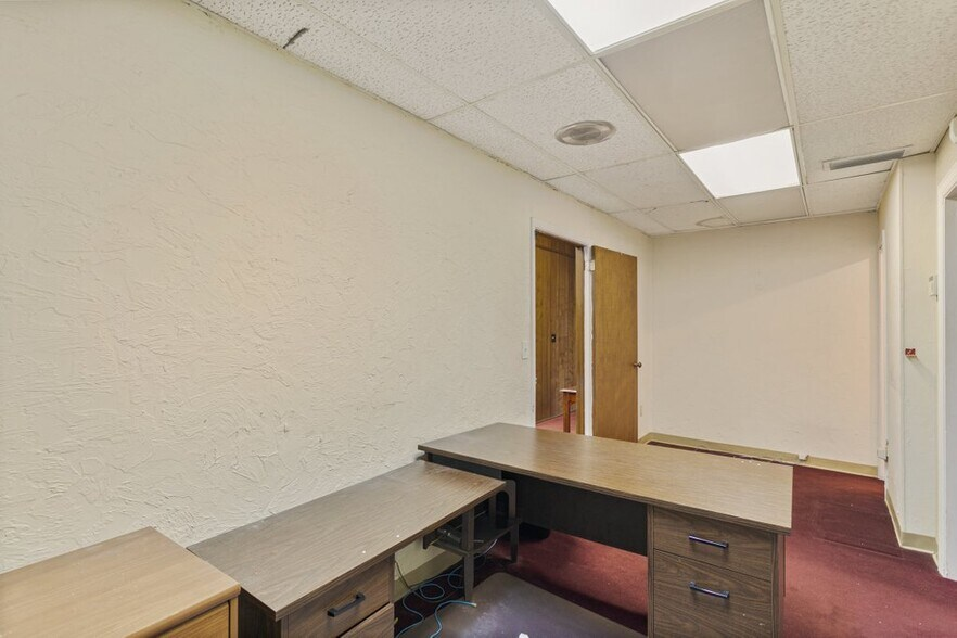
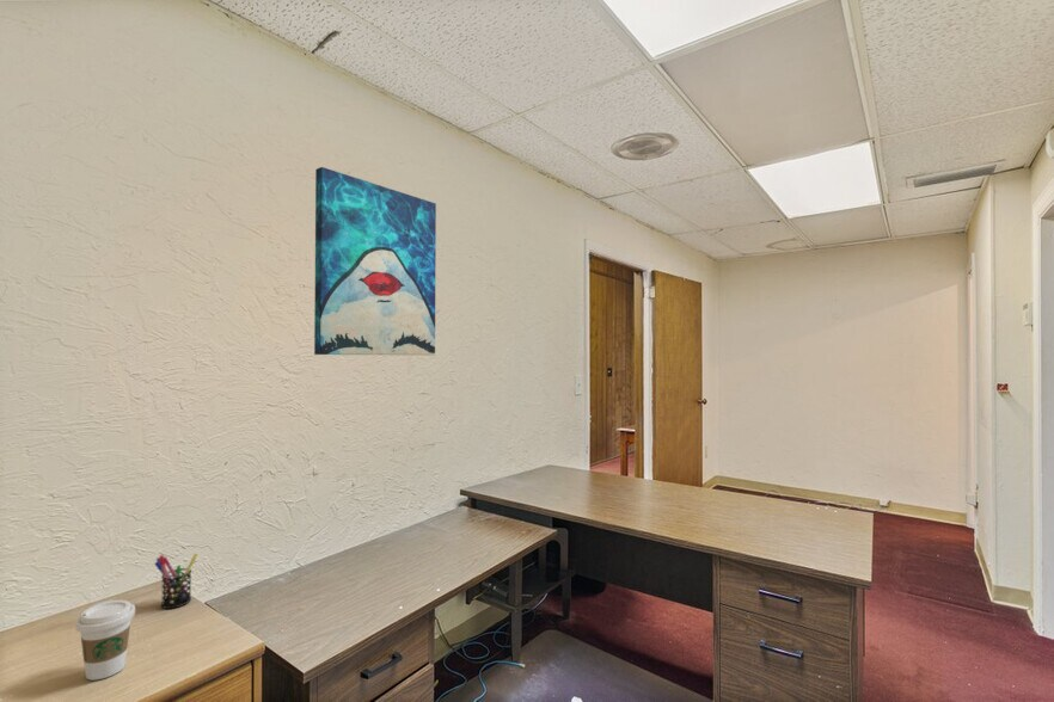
+ coffee cup (105, 639)
+ wall art (381, 271)
+ pen holder (174, 578)
